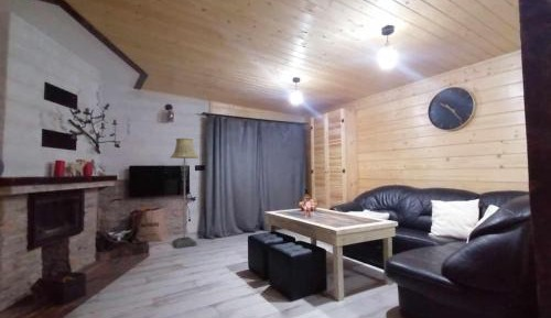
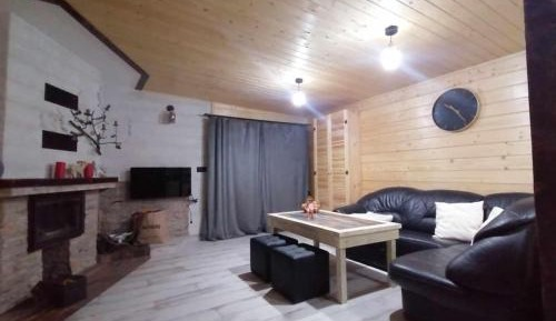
- floor lamp (184, 191)
